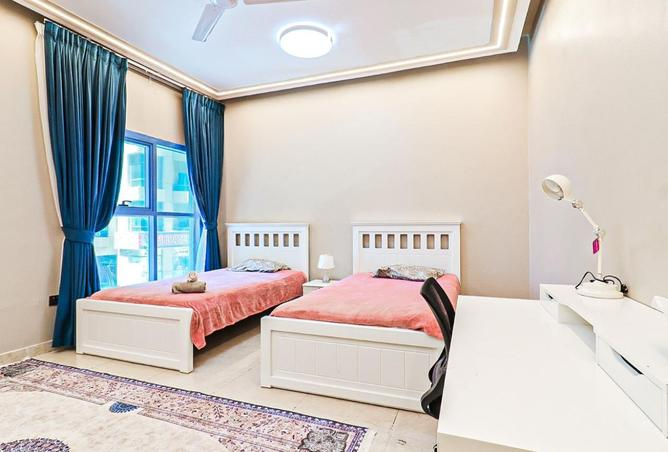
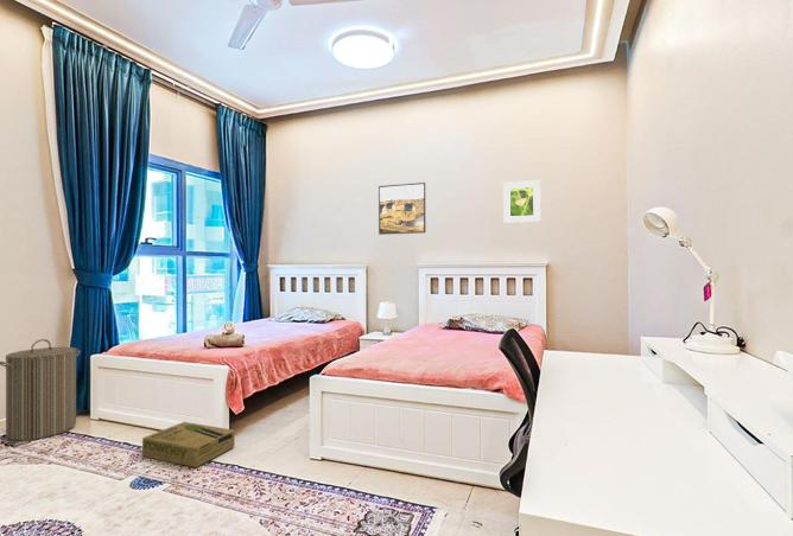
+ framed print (401, 209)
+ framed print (521, 202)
+ laundry hamper (42, 384)
+ cardboard box (189, 442)
